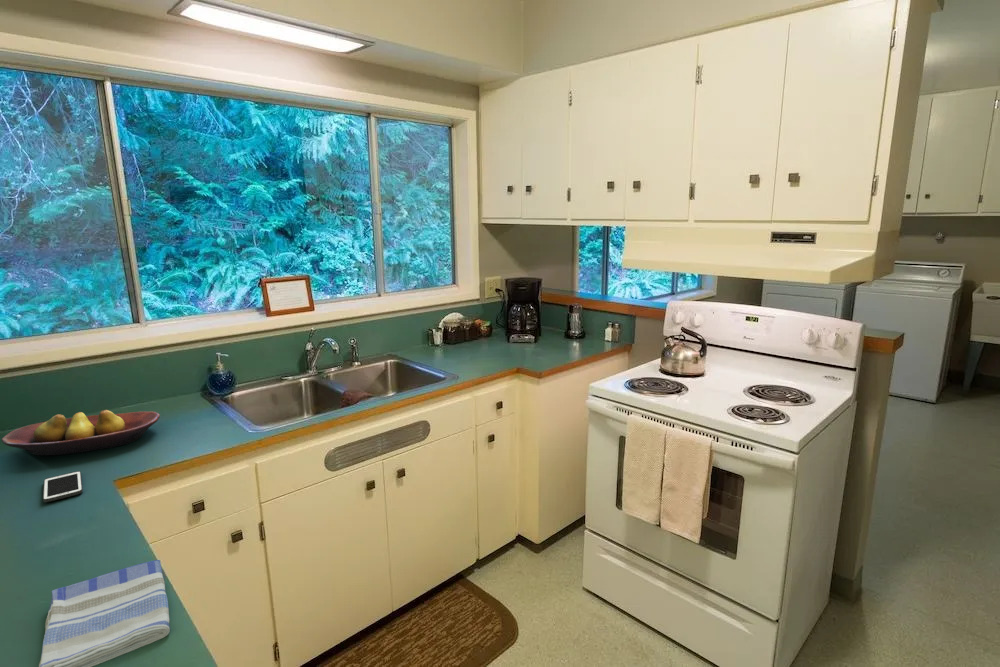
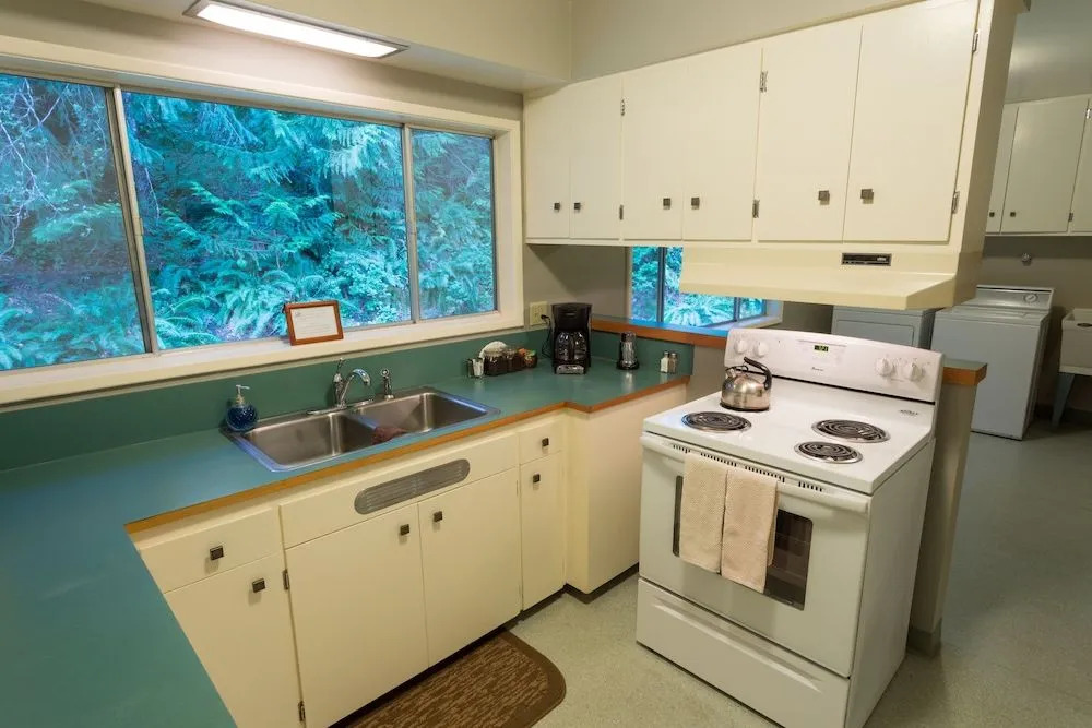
- cell phone (63, 486)
- dish towel (107, 611)
- fruit bowl (85, 428)
